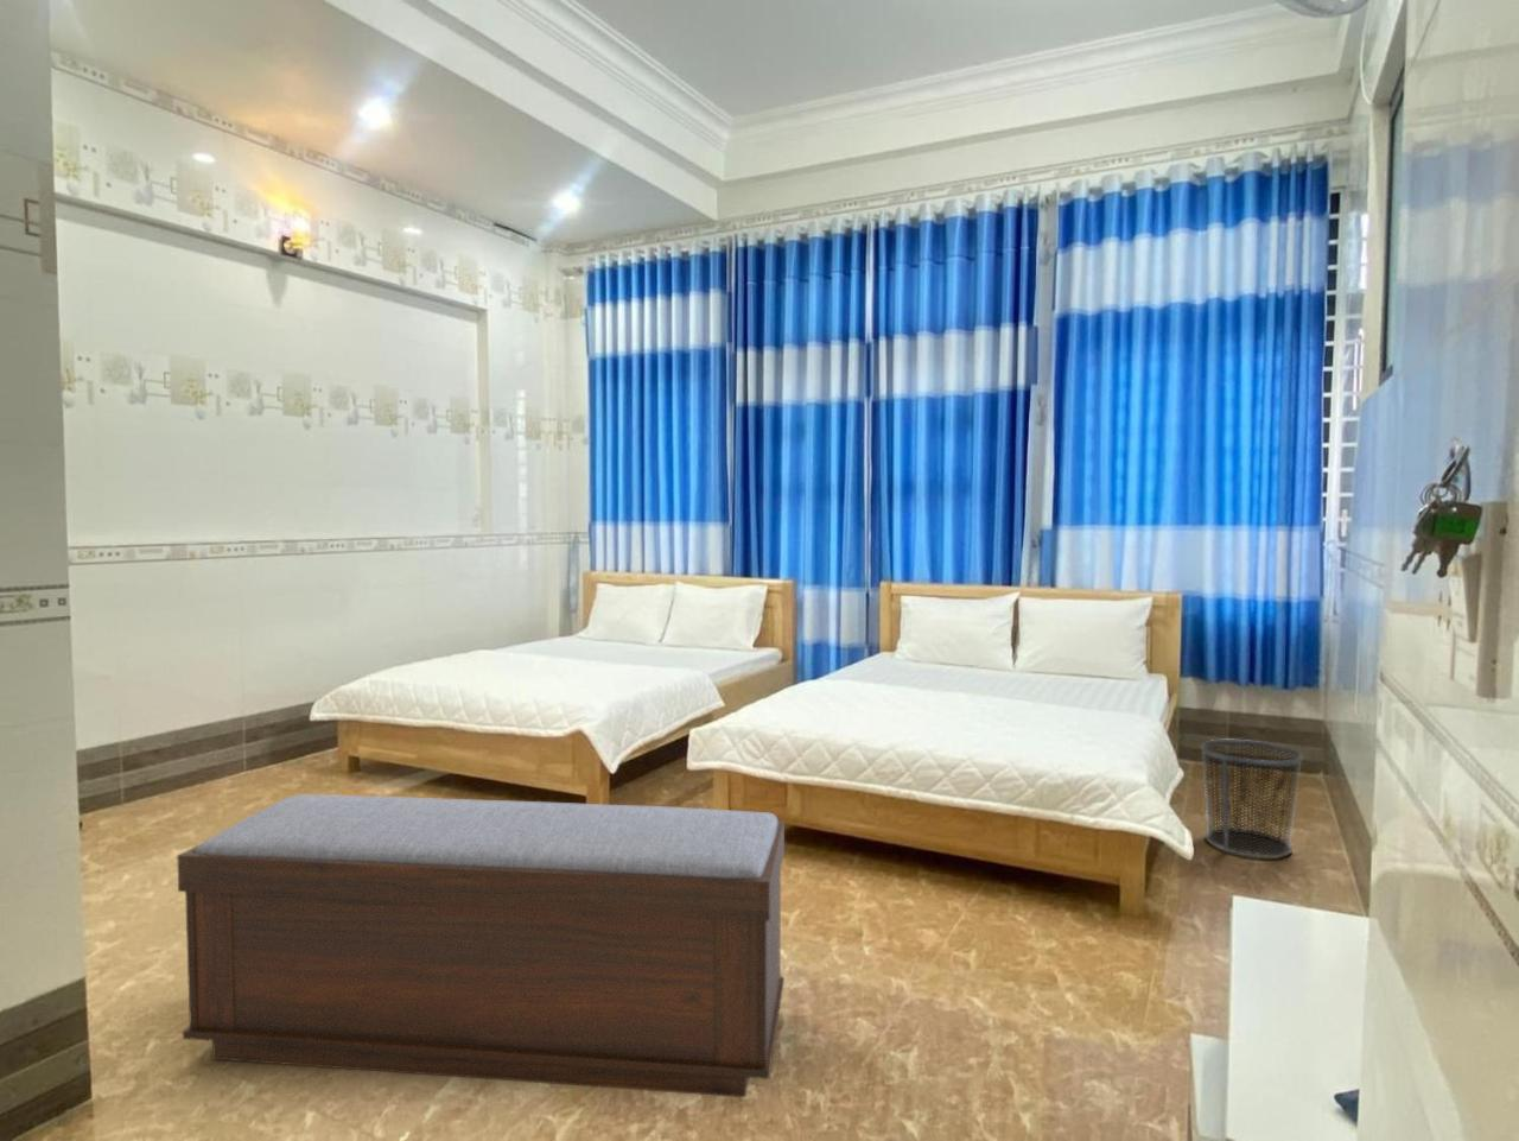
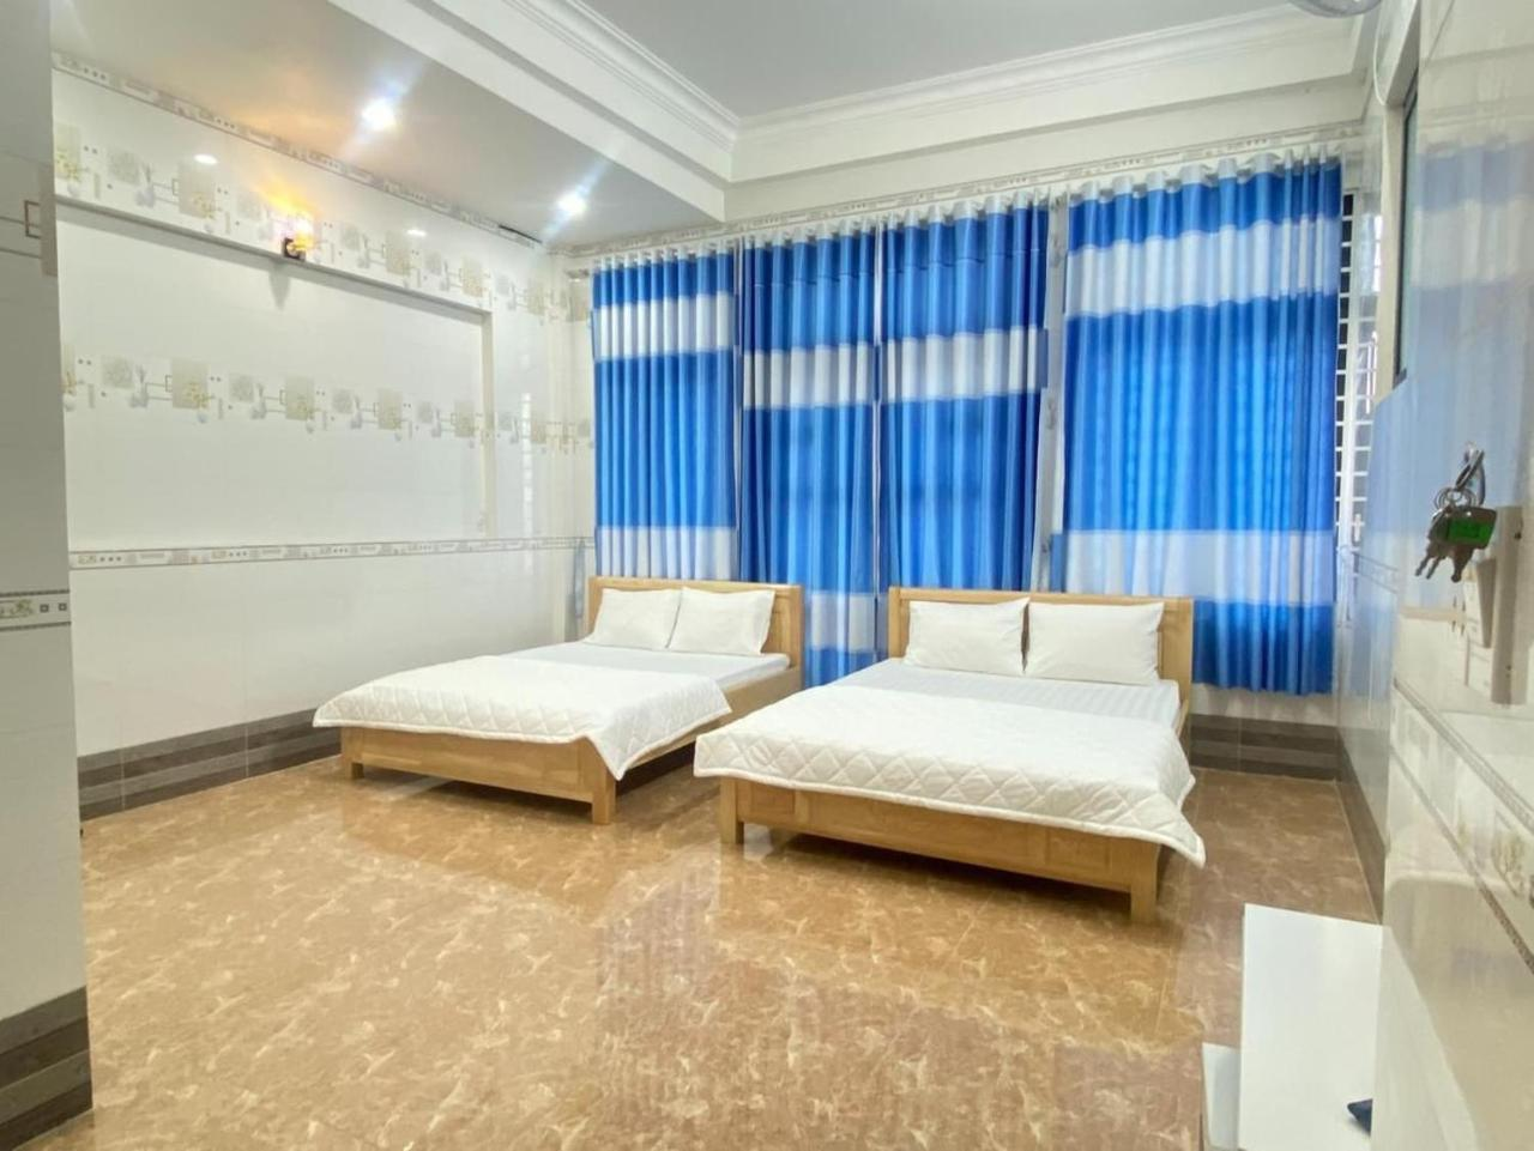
- bench (501, 925)
- waste bin (1248, 798)
